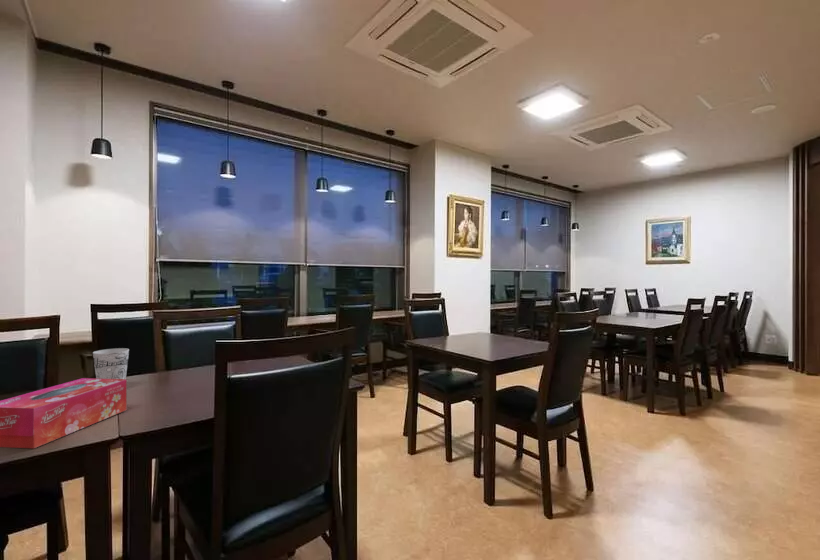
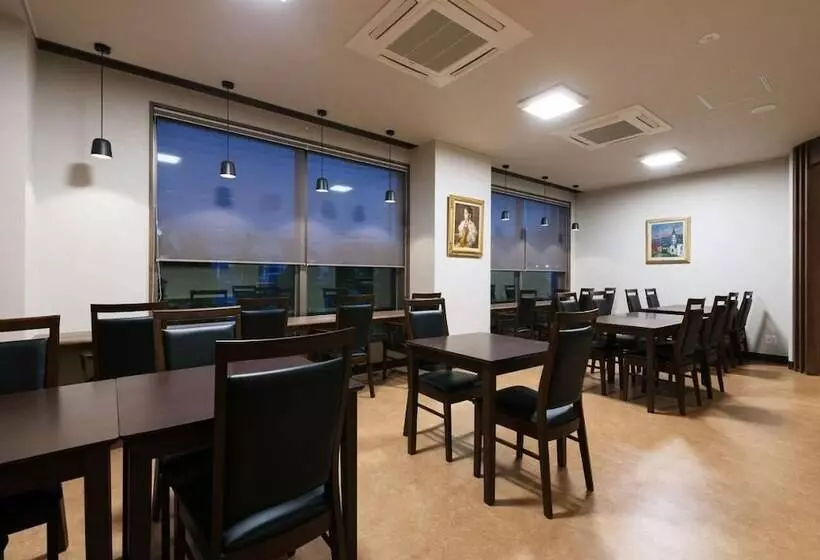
- tissue box (61, 408)
- cup (111, 370)
